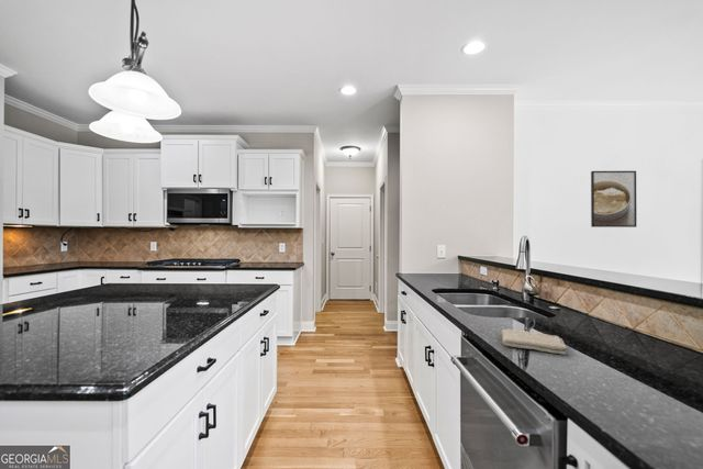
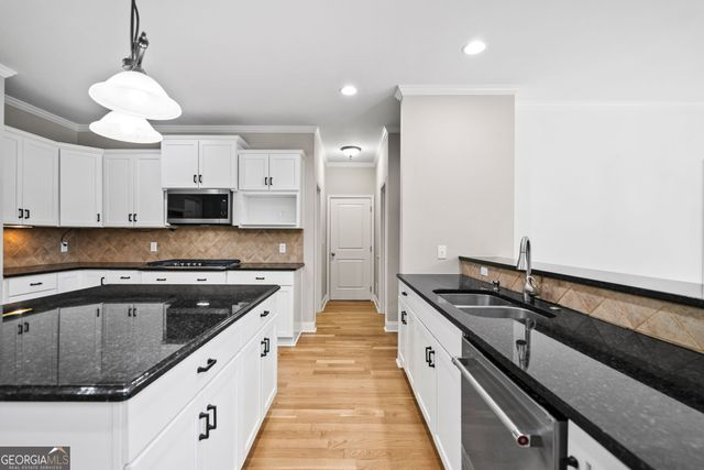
- washcloth (532, 339)
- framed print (613, 199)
